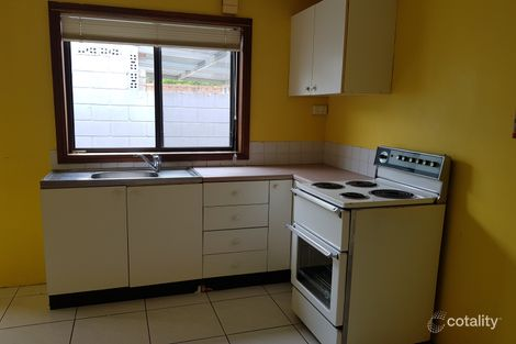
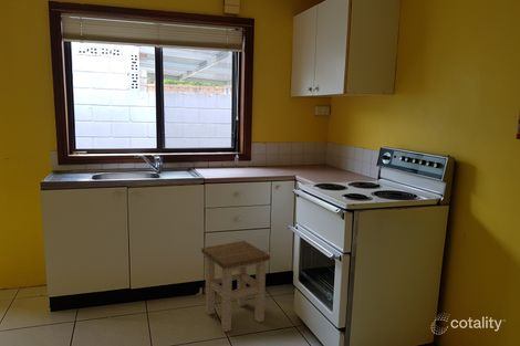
+ stool (231, 284)
